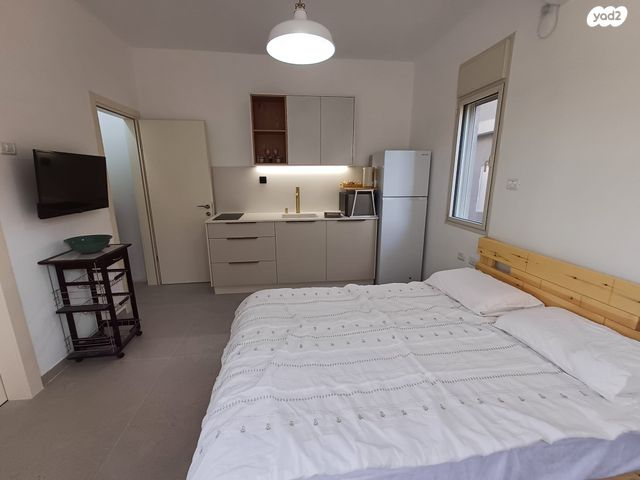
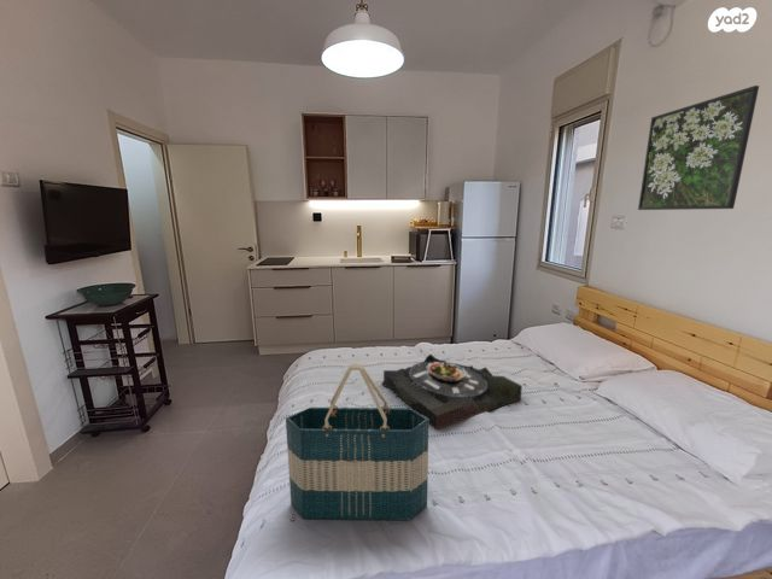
+ tote bag (357, 438)
+ serving tray (448, 375)
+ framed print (688, 158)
